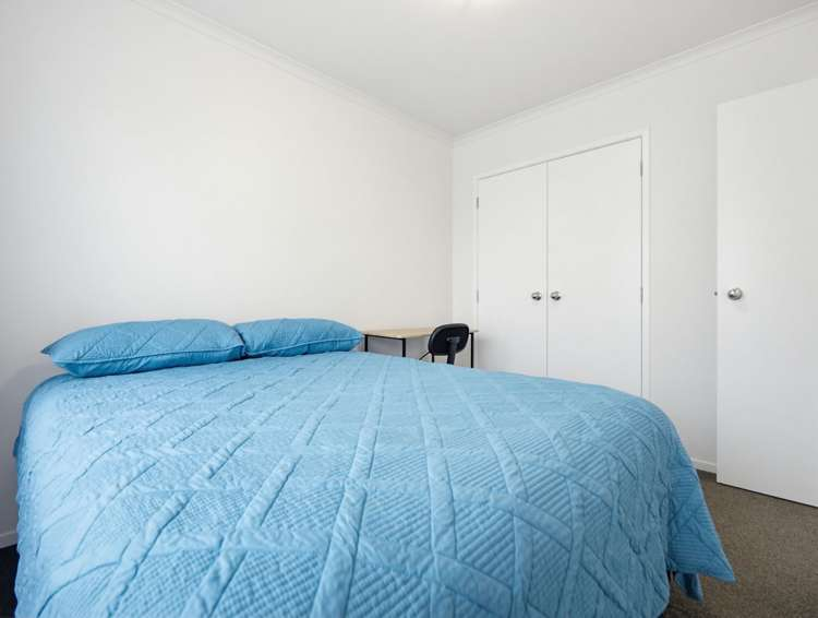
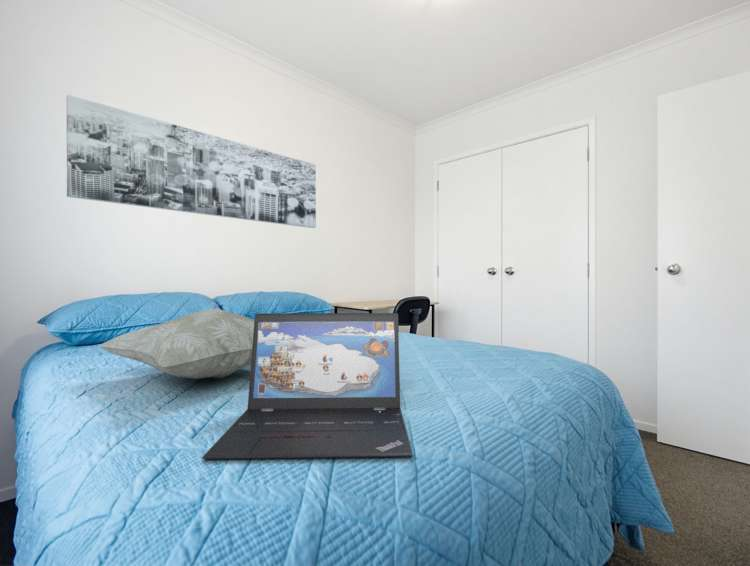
+ laptop (319, 373)
+ wall art (218, 176)
+ decorative pillow (208, 343)
